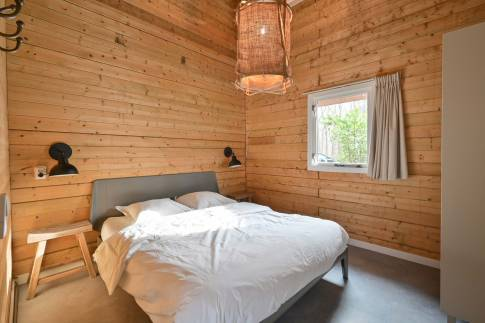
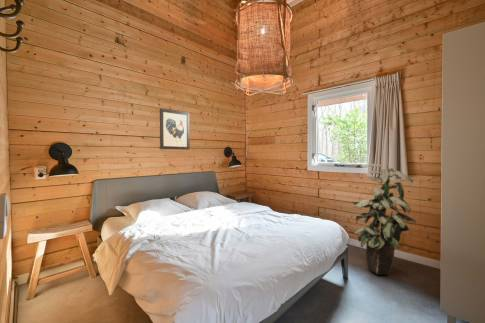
+ indoor plant (380, 217)
+ wall art (175, 130)
